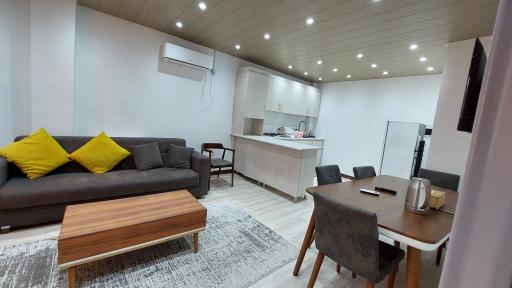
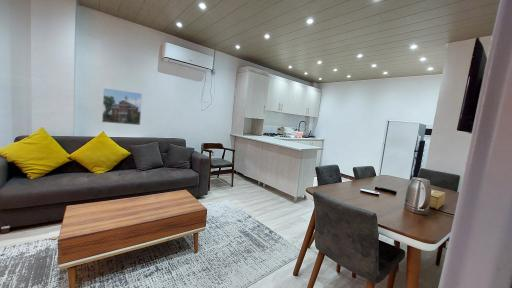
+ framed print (122, 107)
